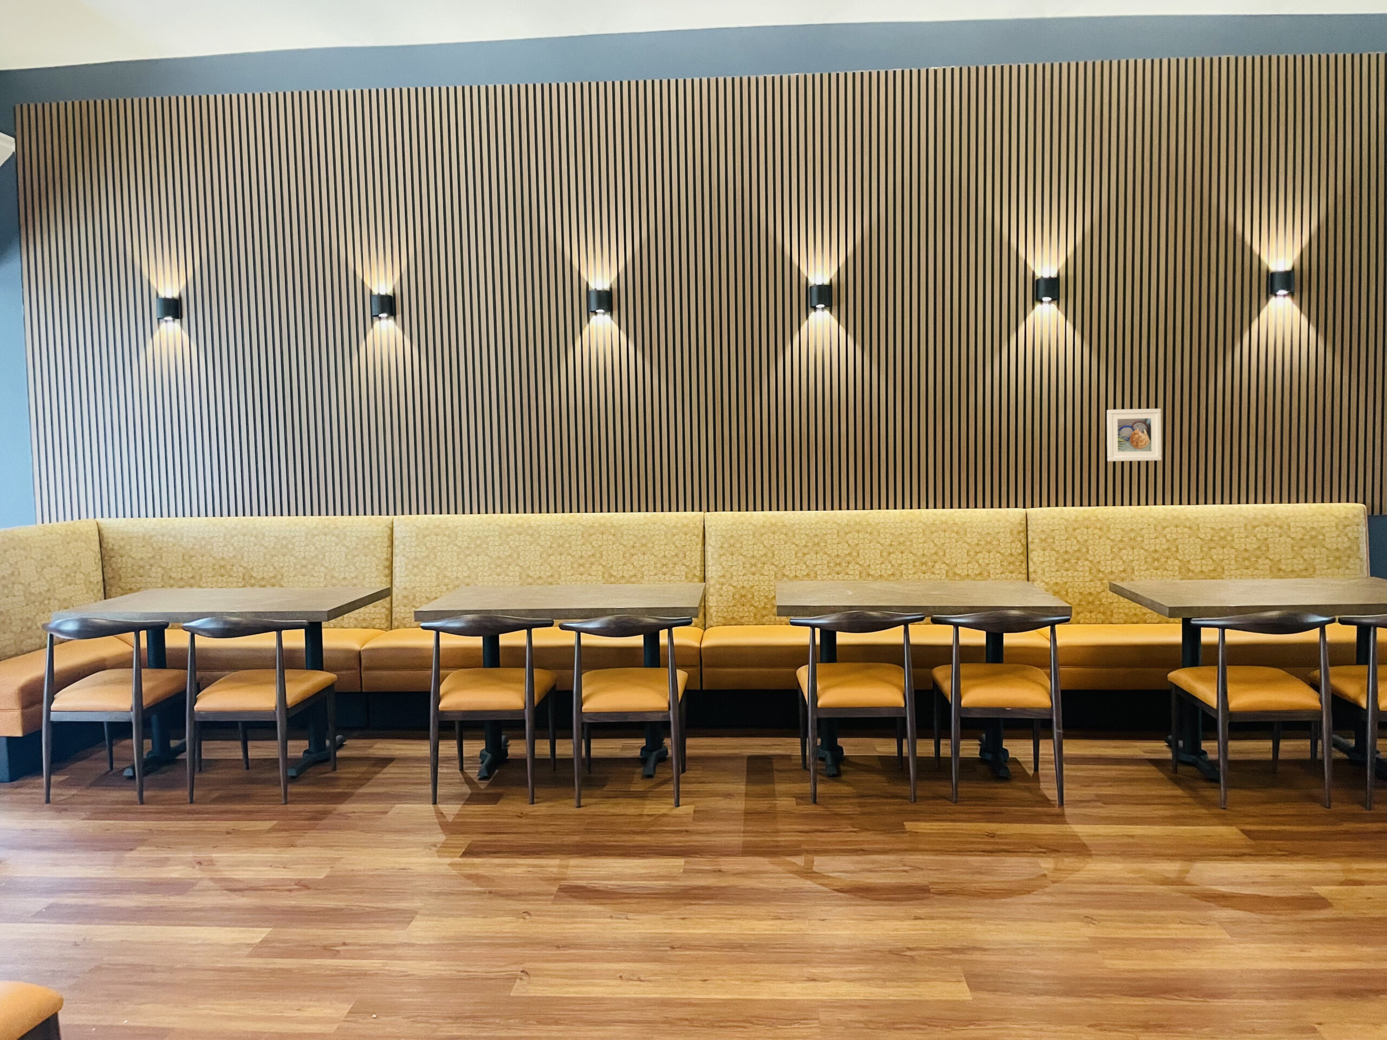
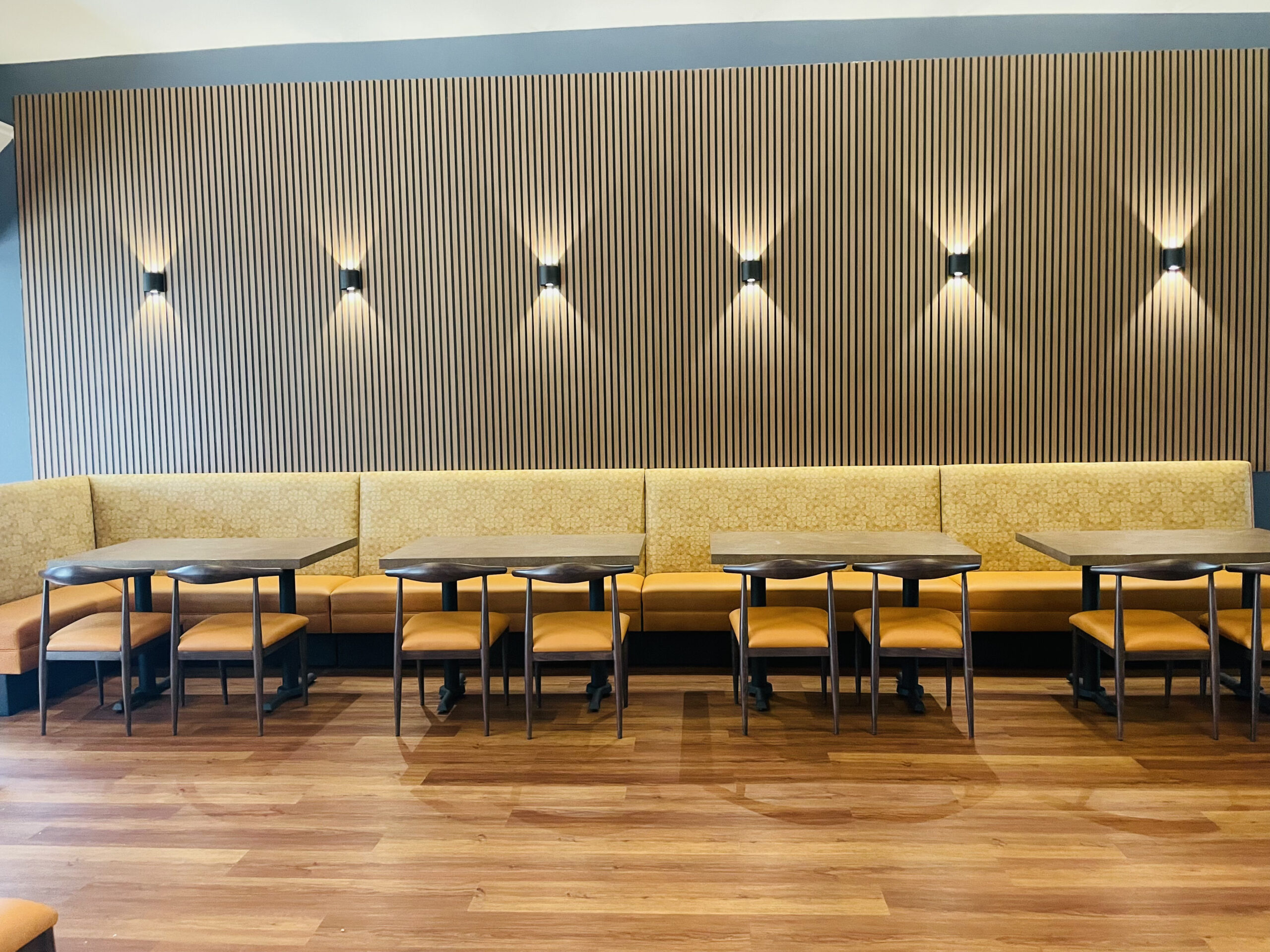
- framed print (1134, 435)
